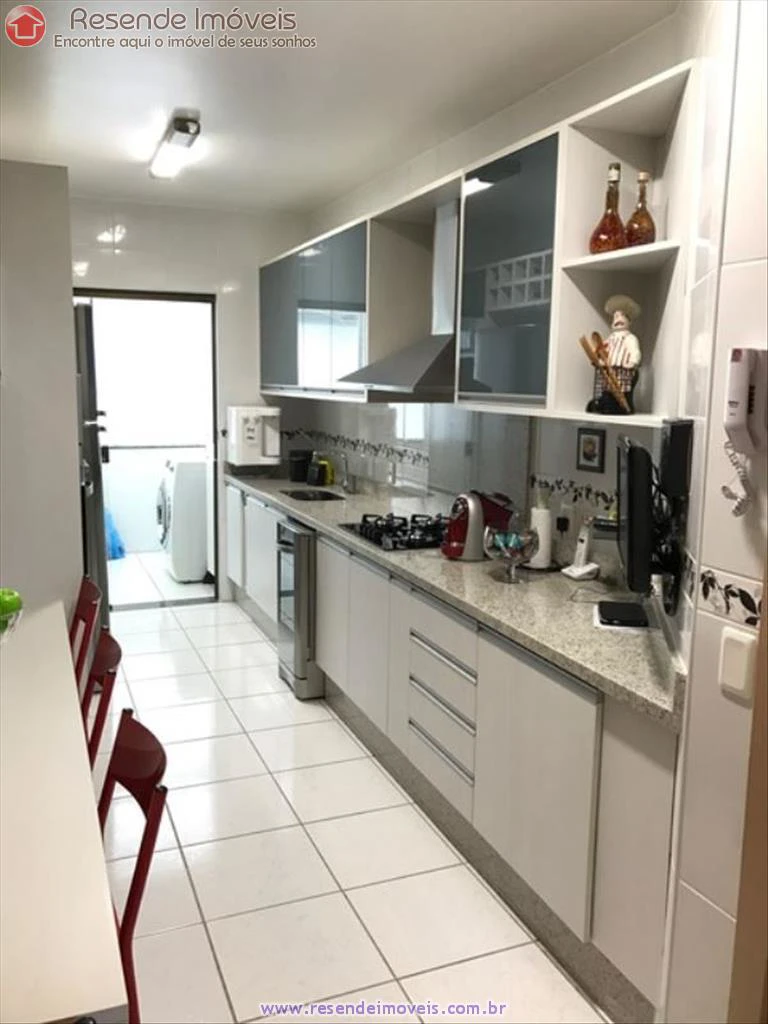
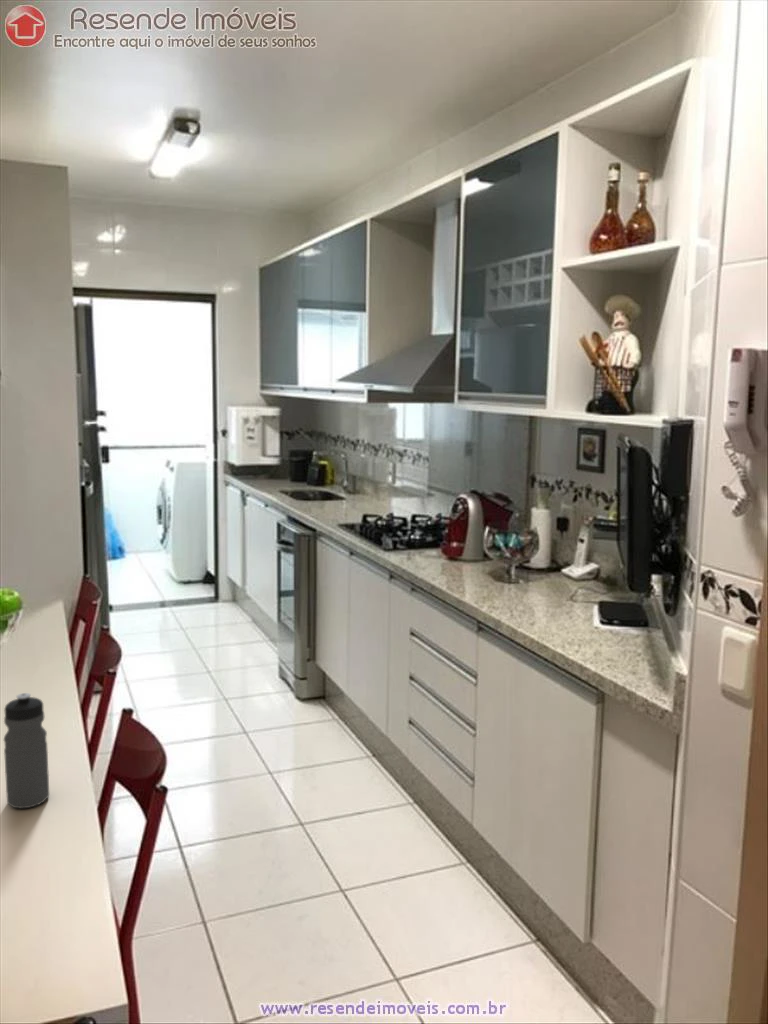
+ water bottle (26, 747)
